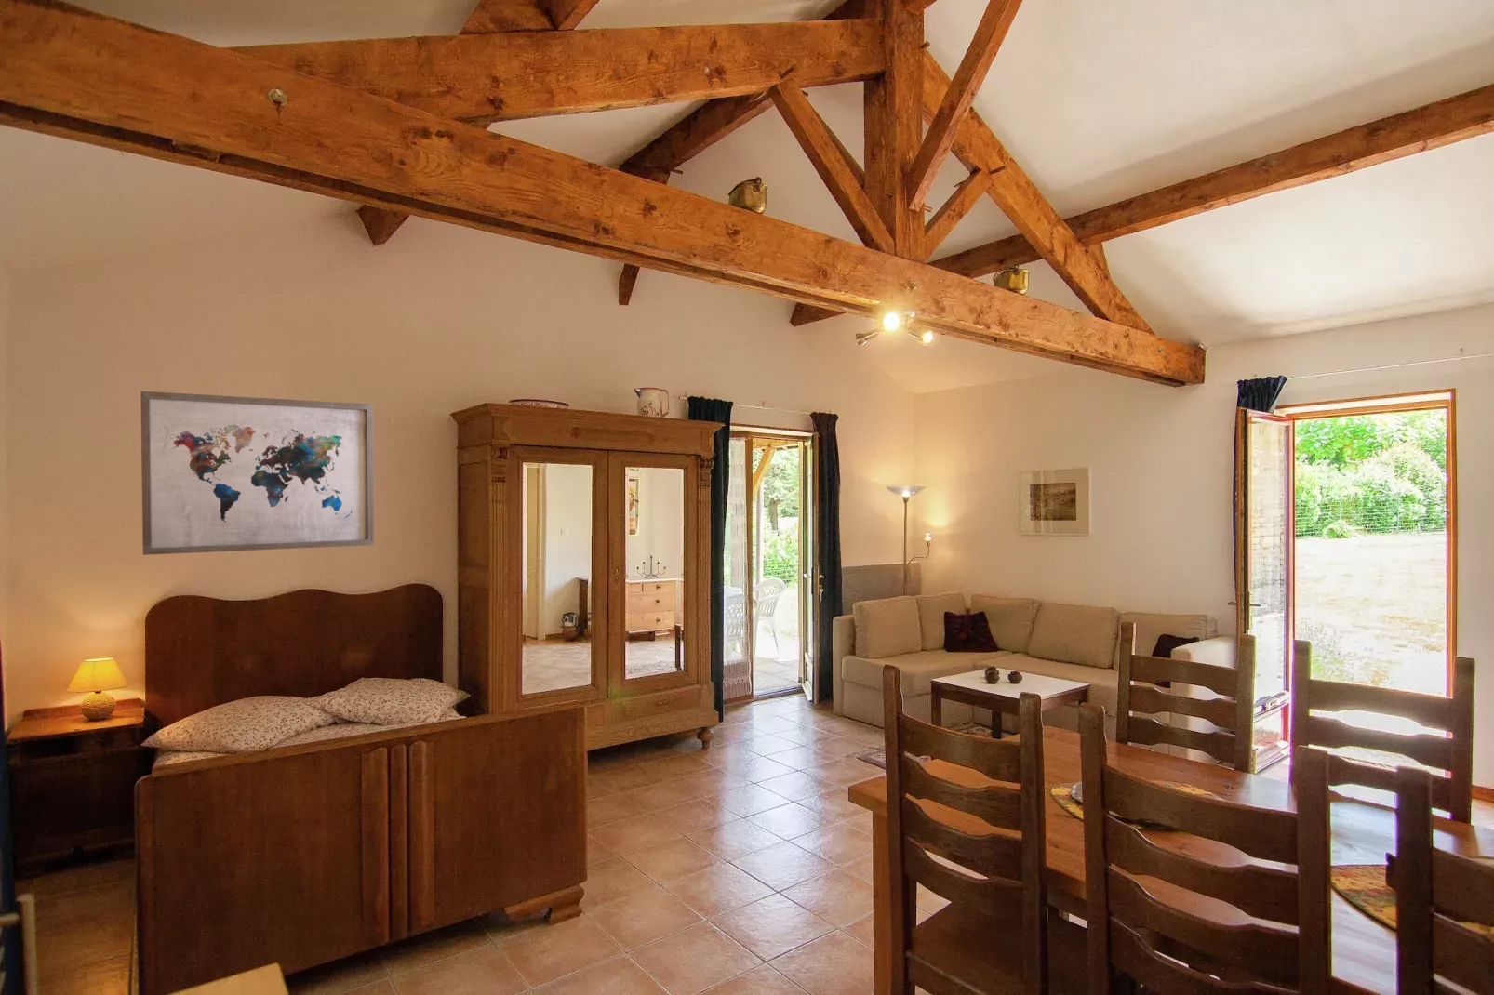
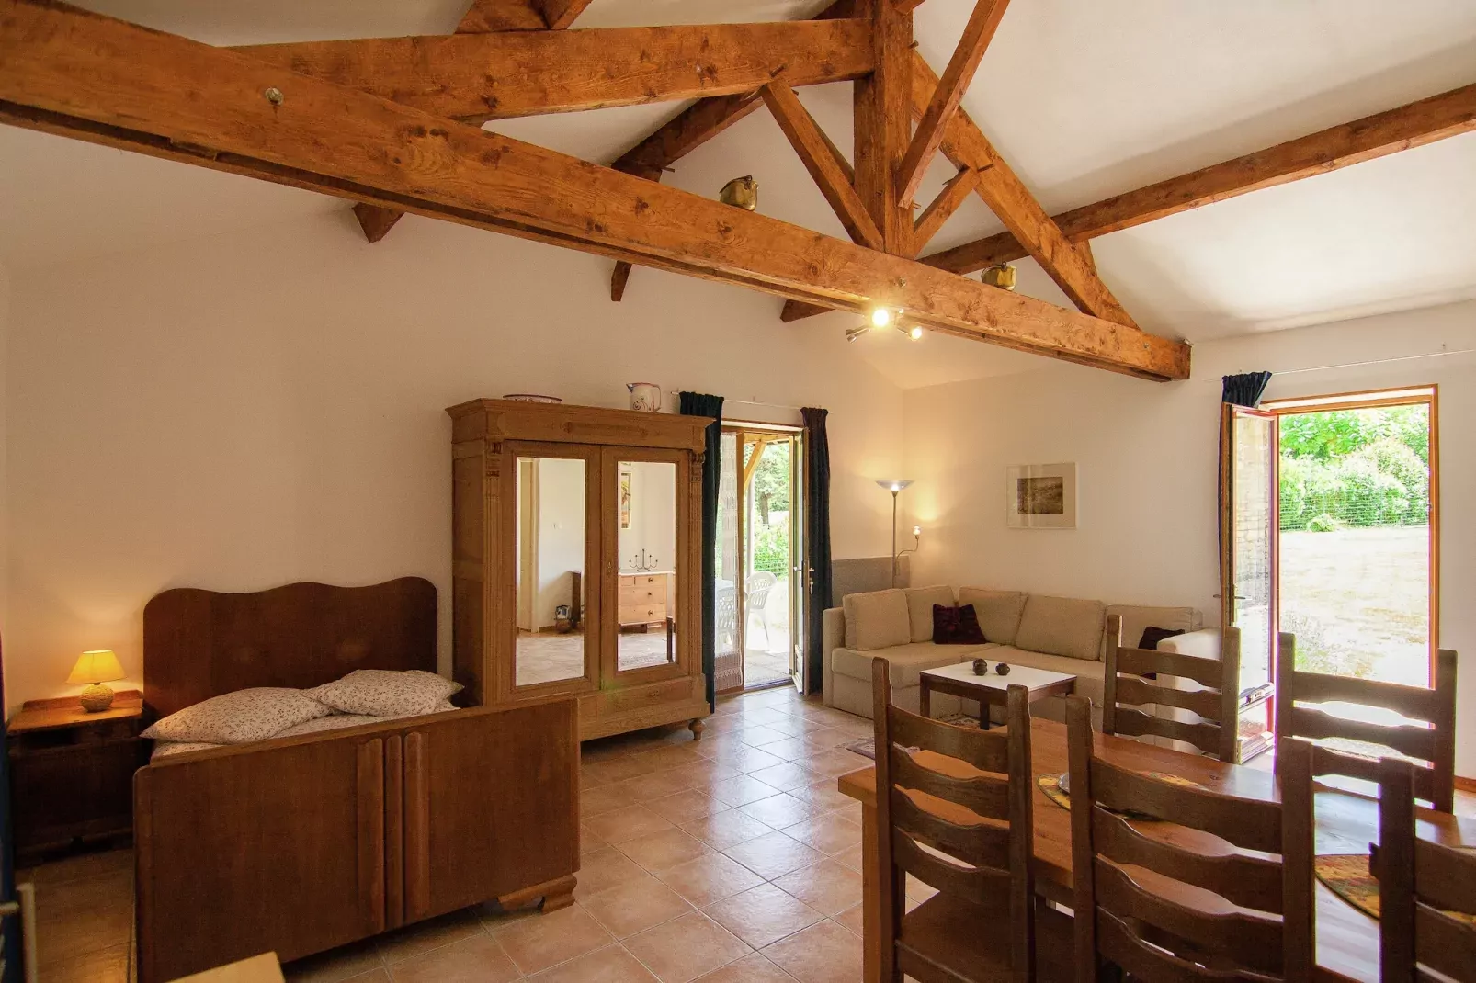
- wall art (267, 473)
